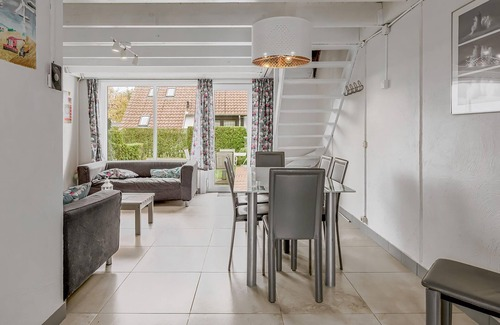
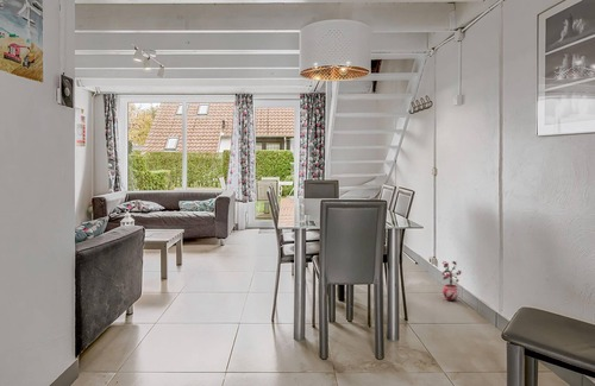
+ potted plant (450, 279)
